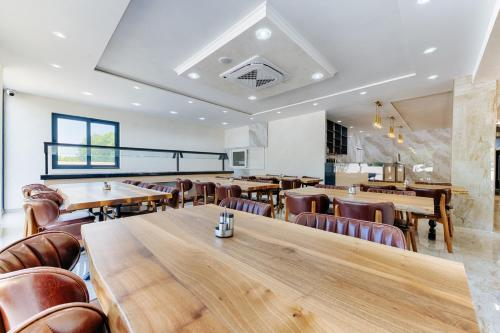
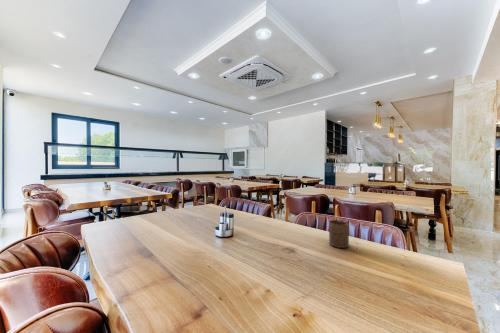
+ cup (338, 233)
